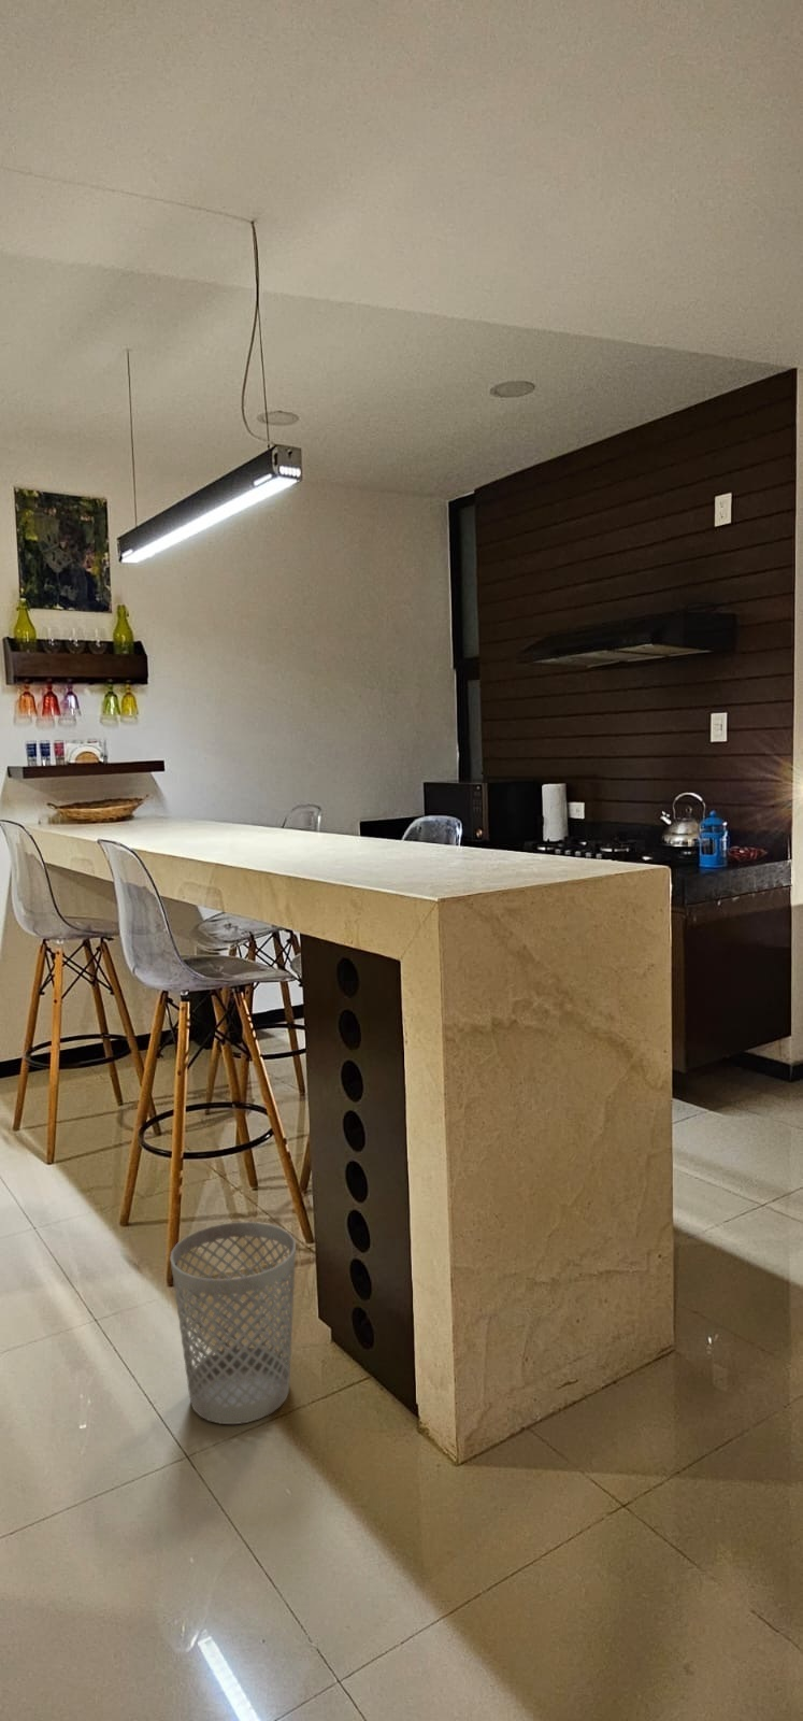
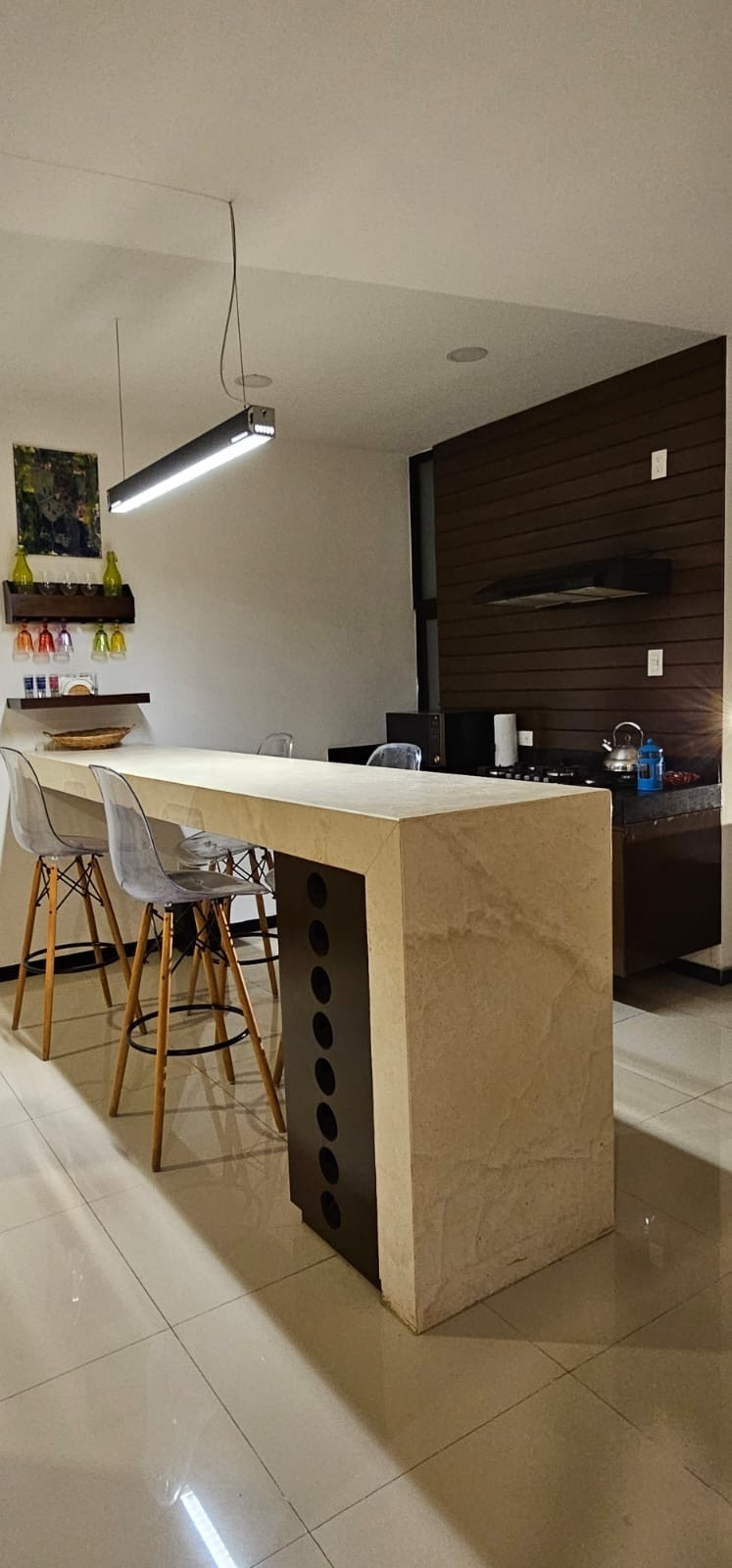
- wastebasket (238, 1323)
